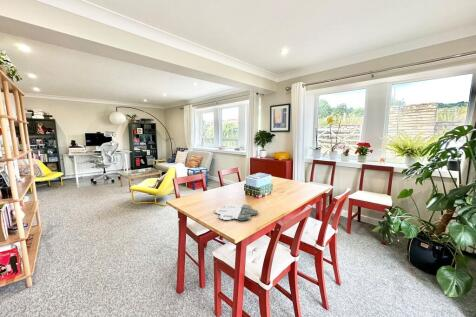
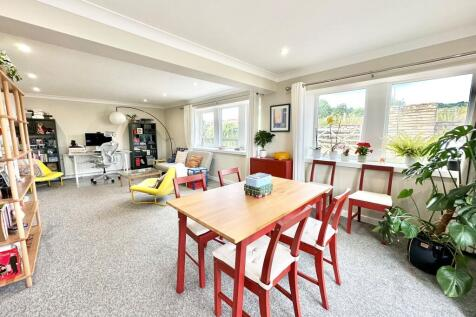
- board game (236, 211)
